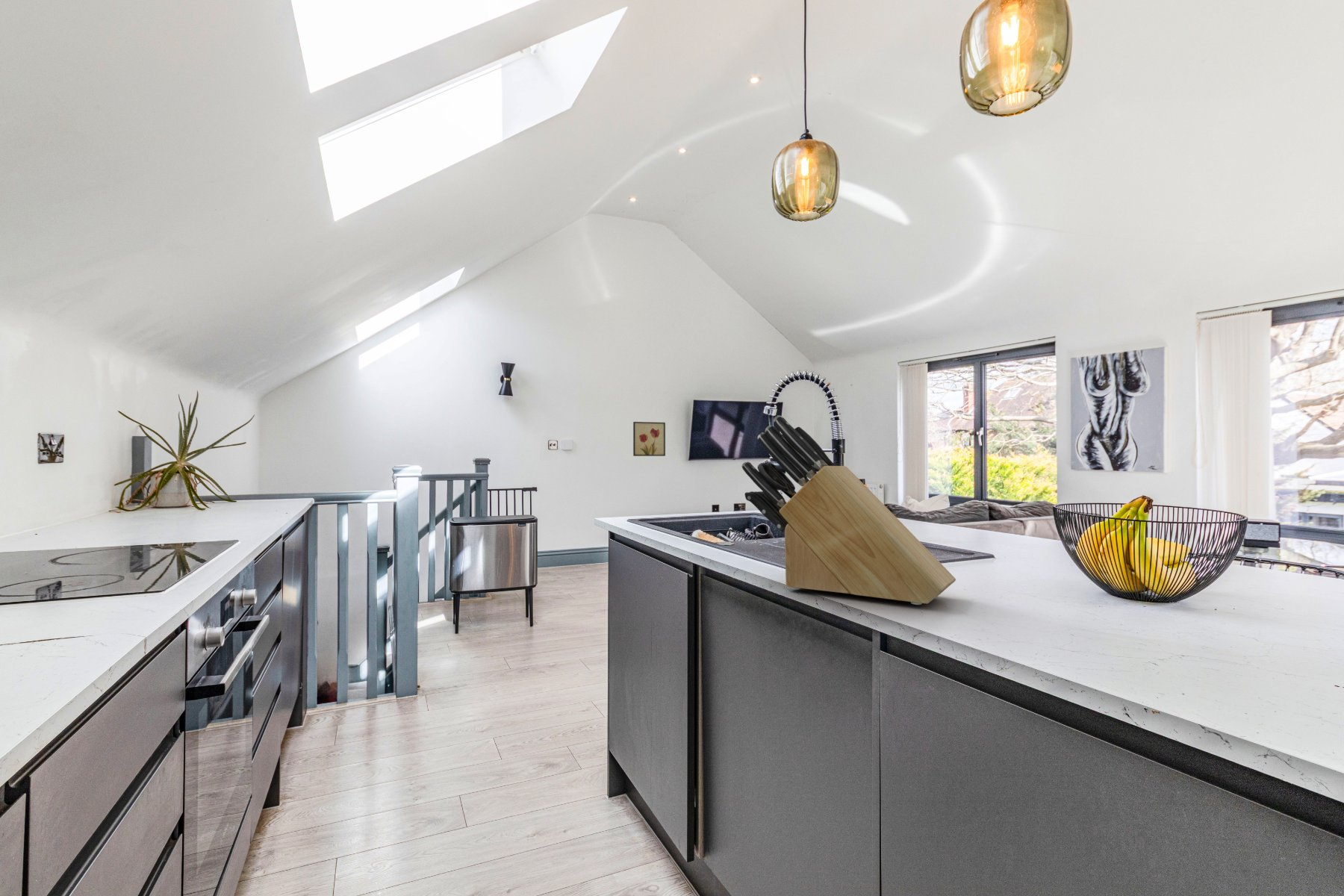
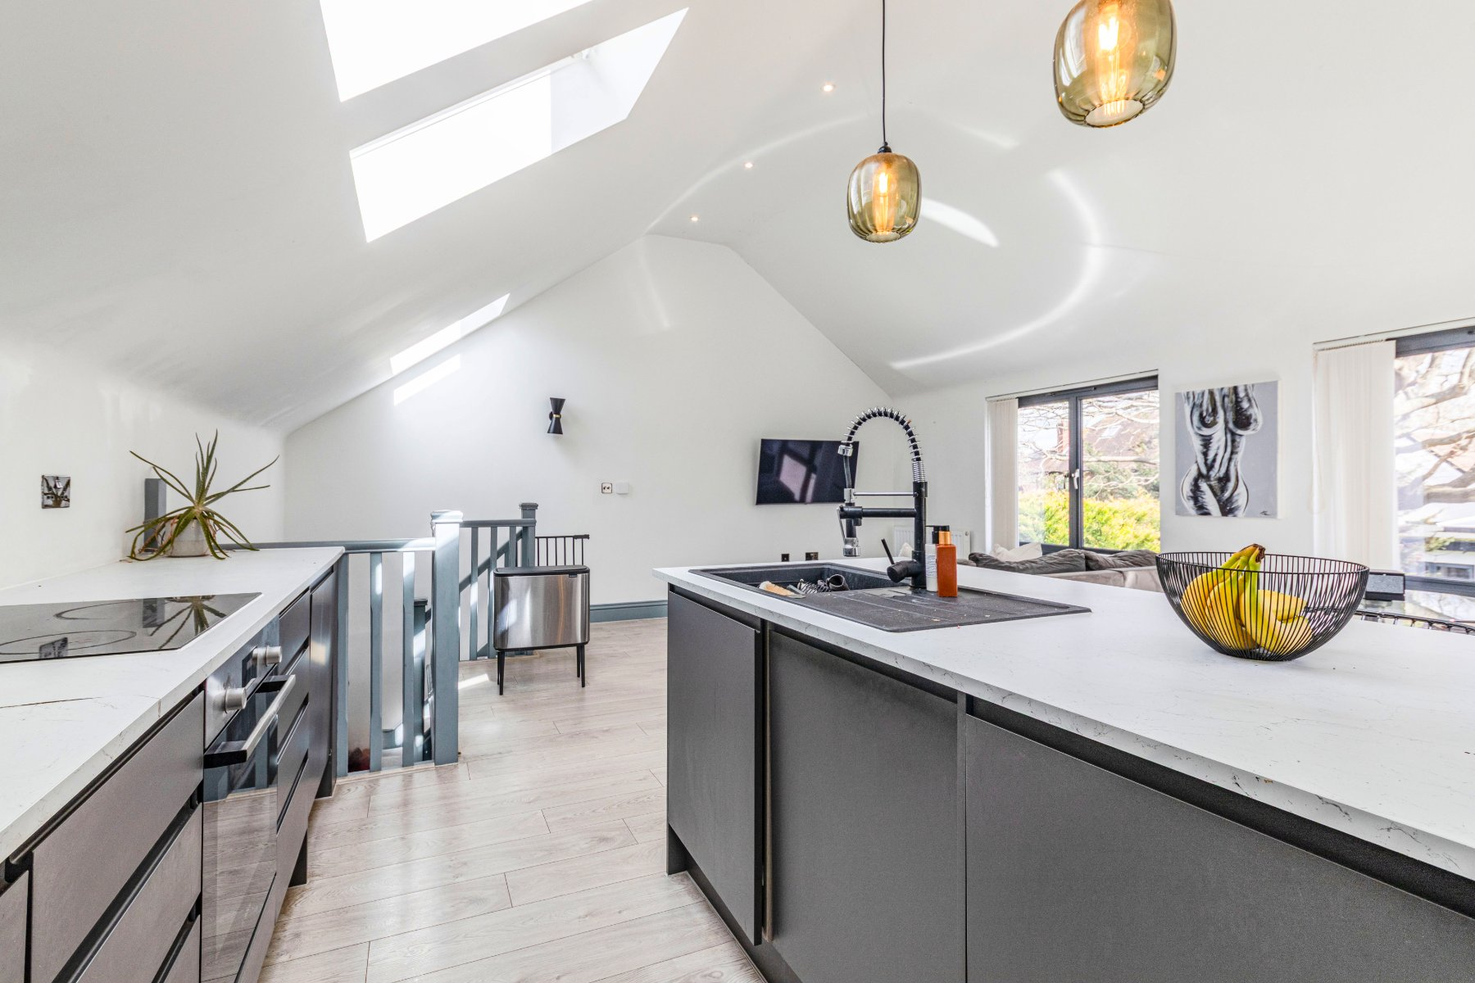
- knife block (841, 501)
- wall art (649, 439)
